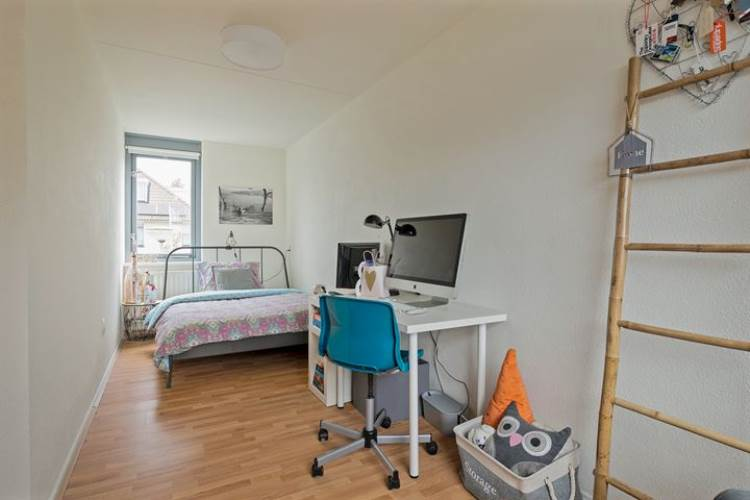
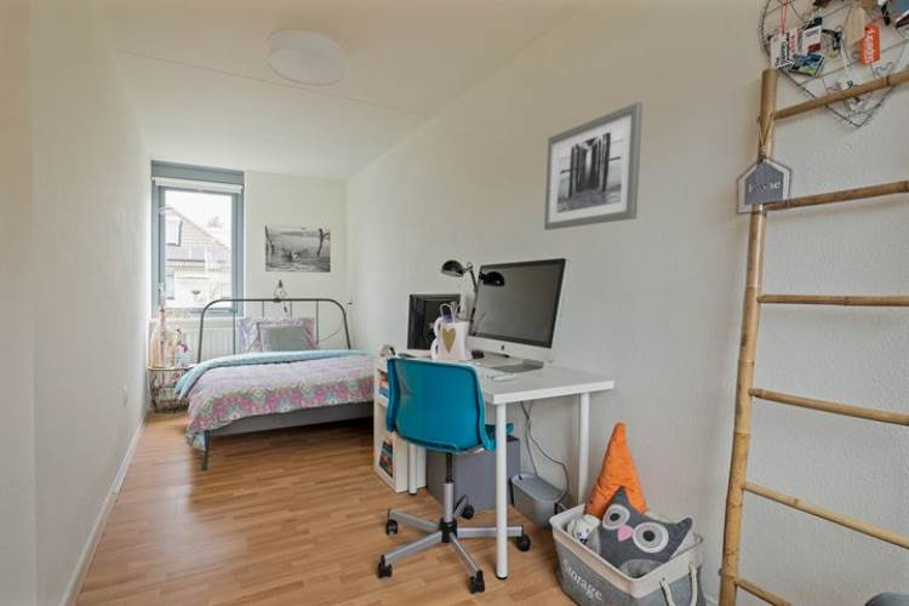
+ wall art (587, 173)
